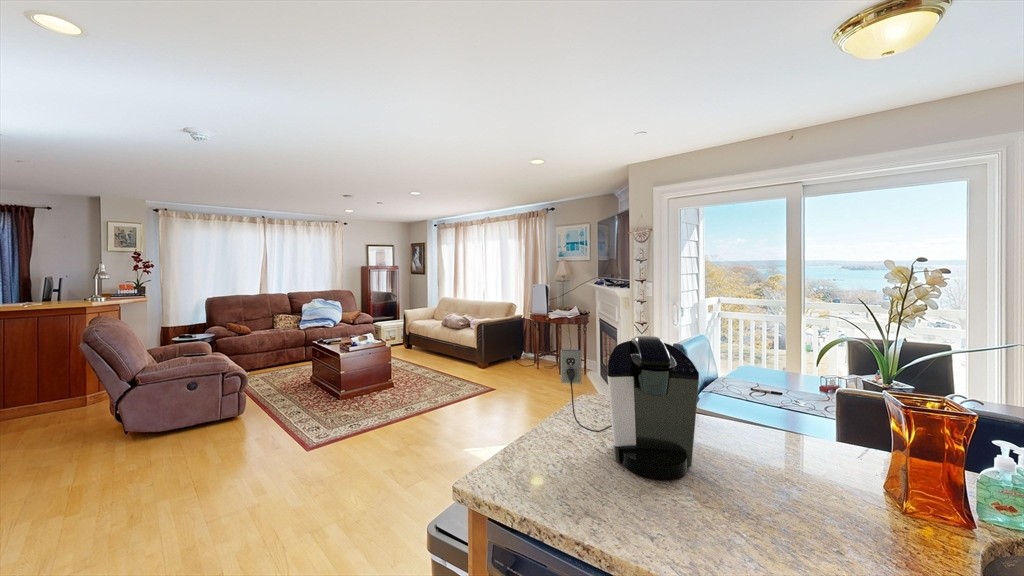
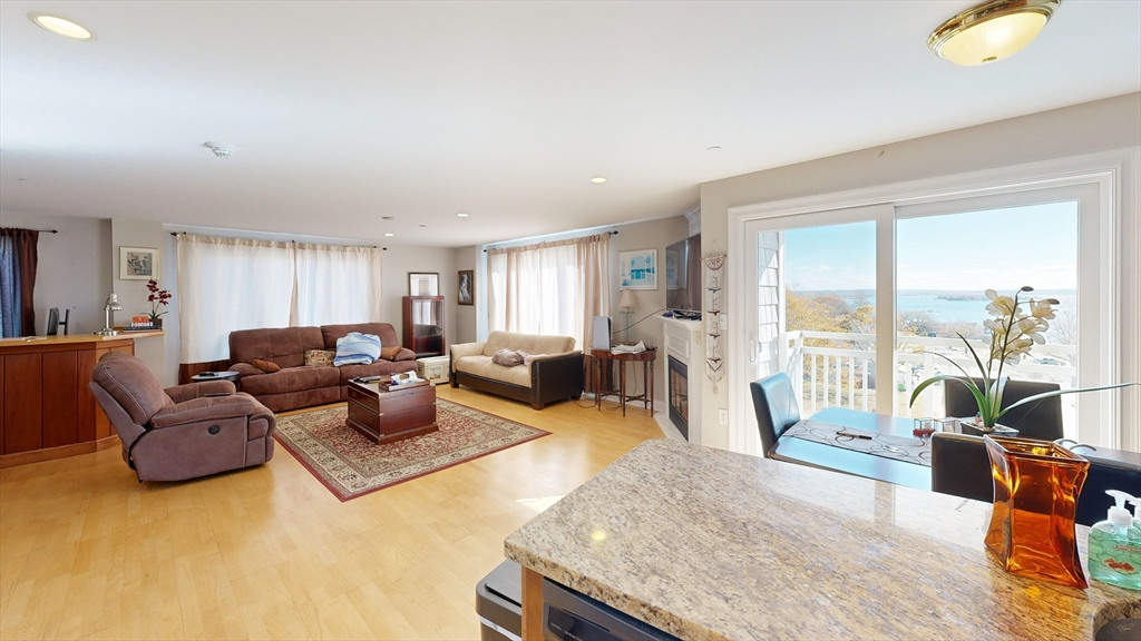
- coffee maker (625, 396)
